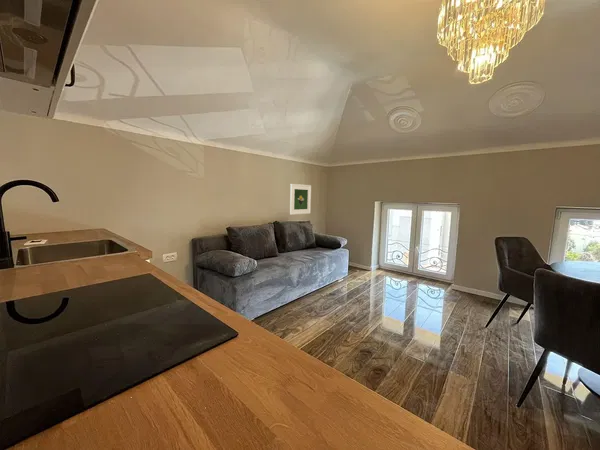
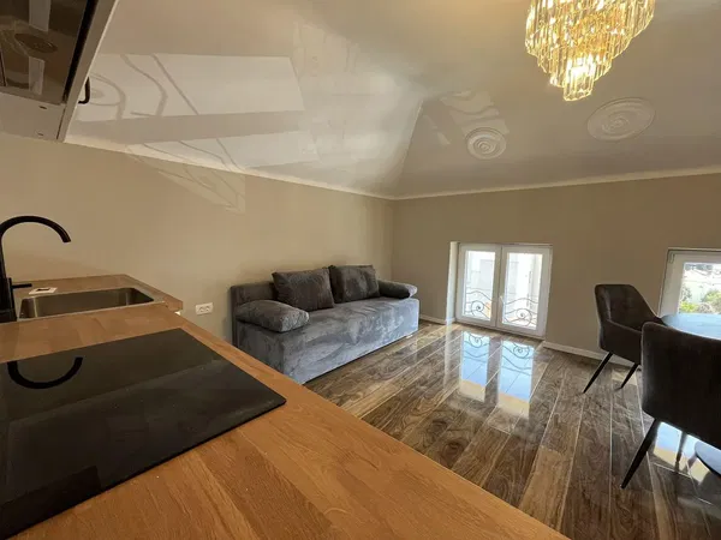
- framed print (300, 199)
